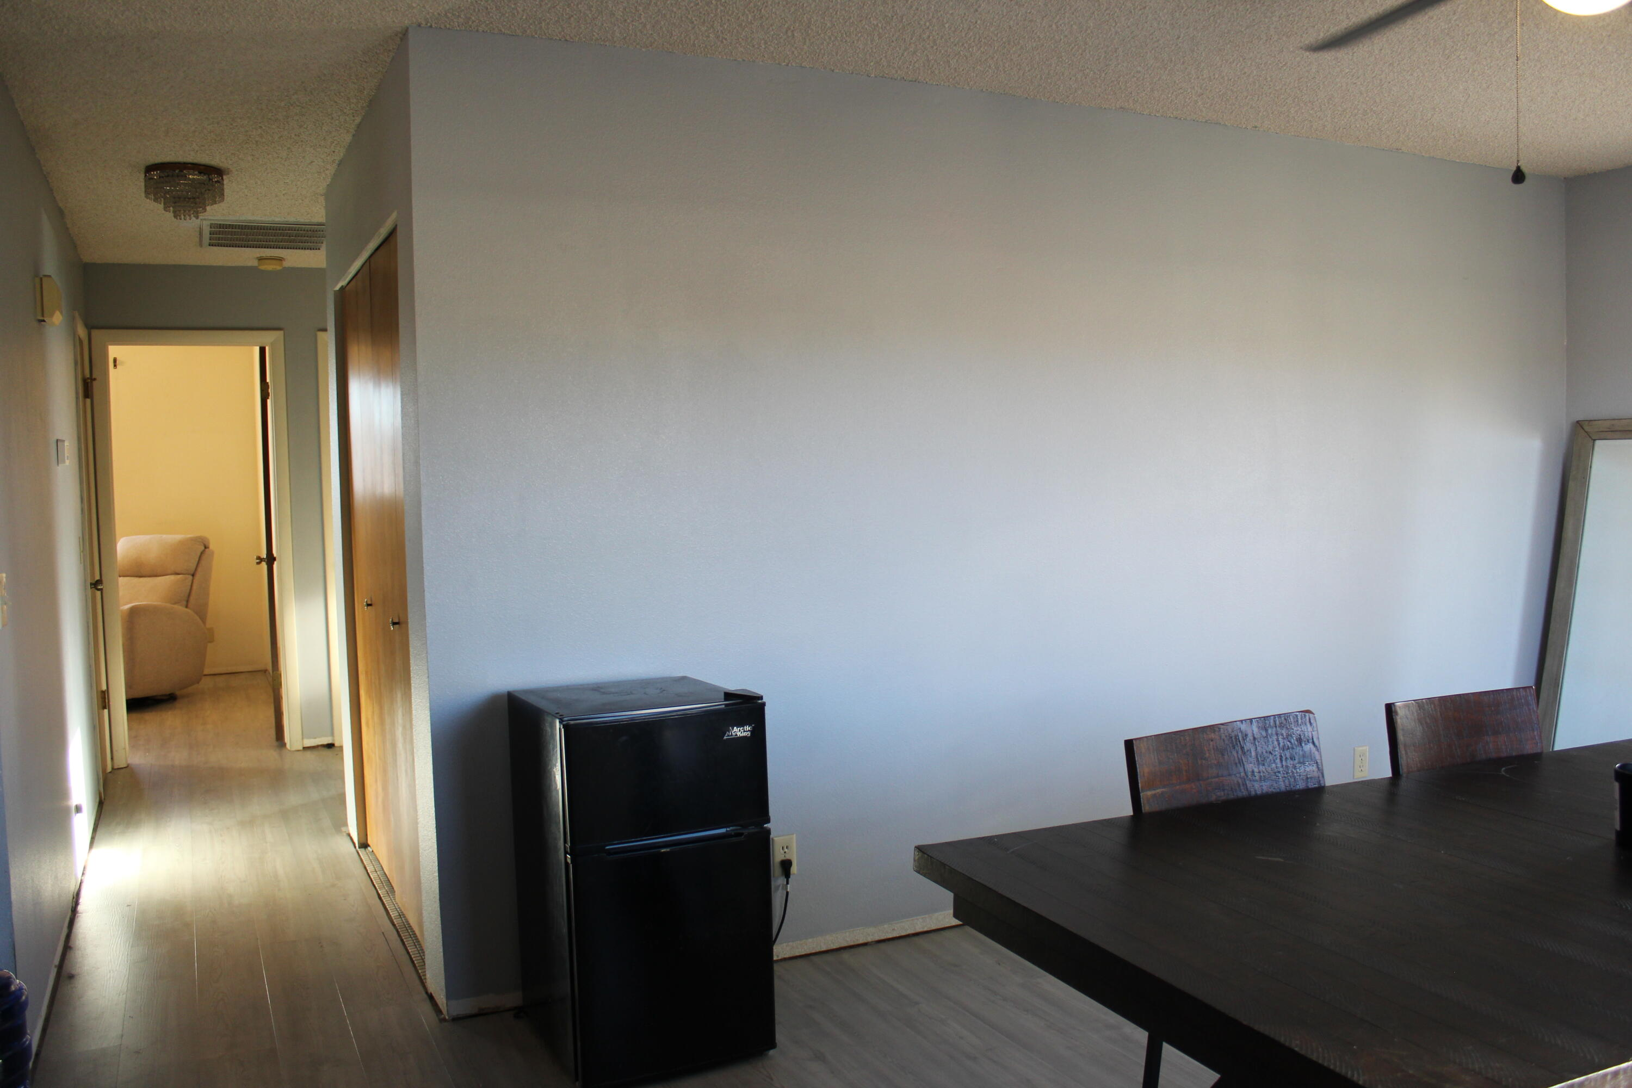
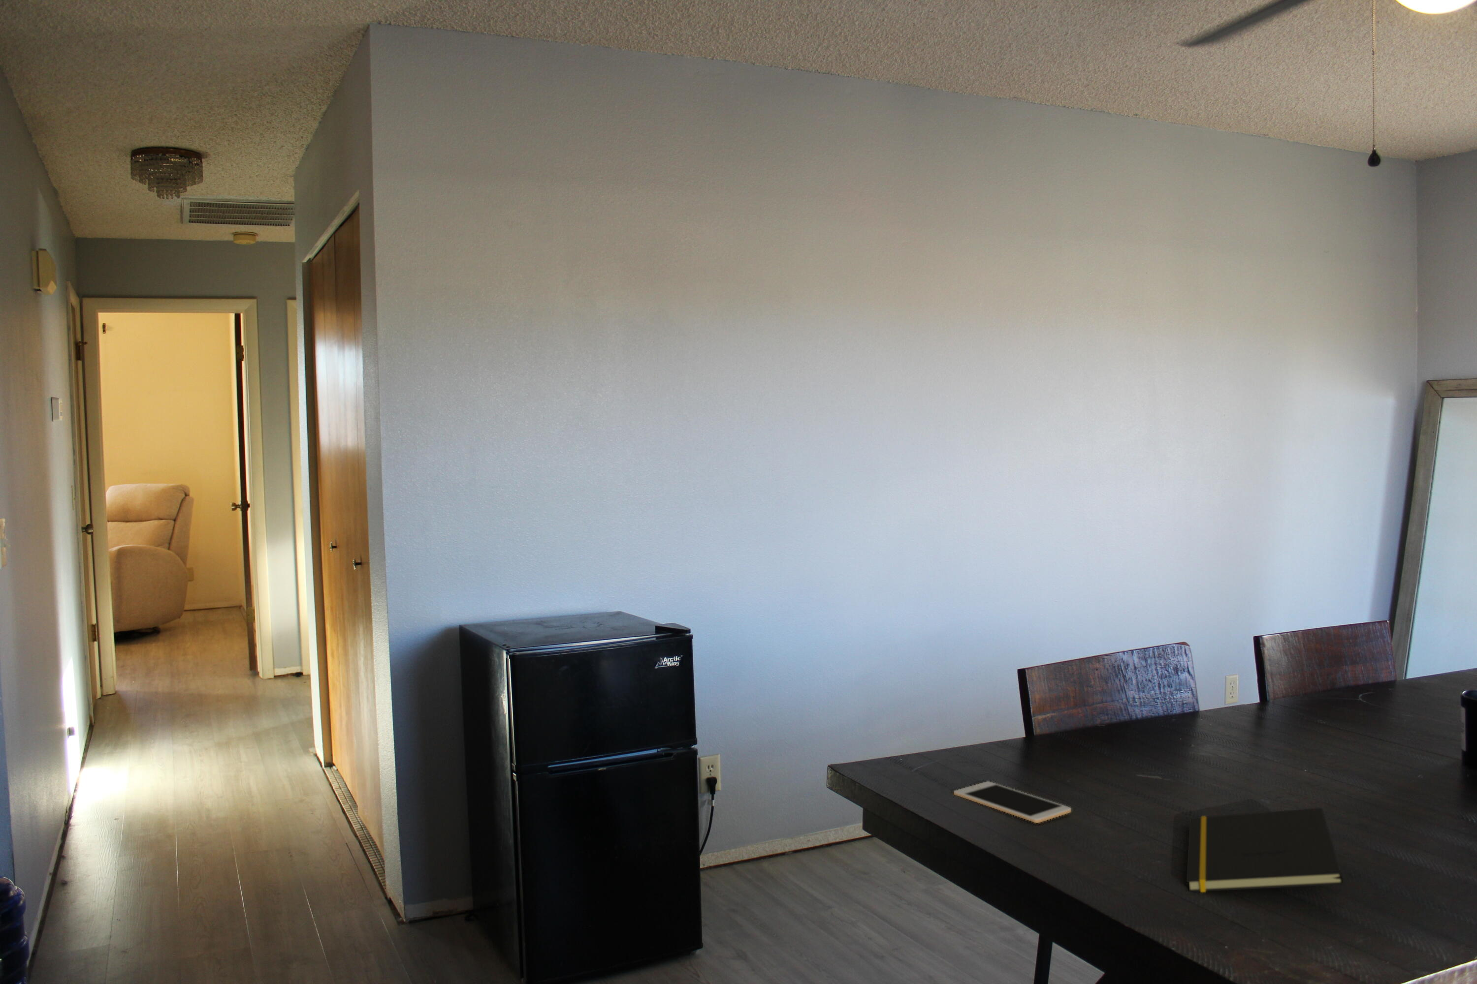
+ cell phone (1011, 801)
+ notepad (1259, 848)
